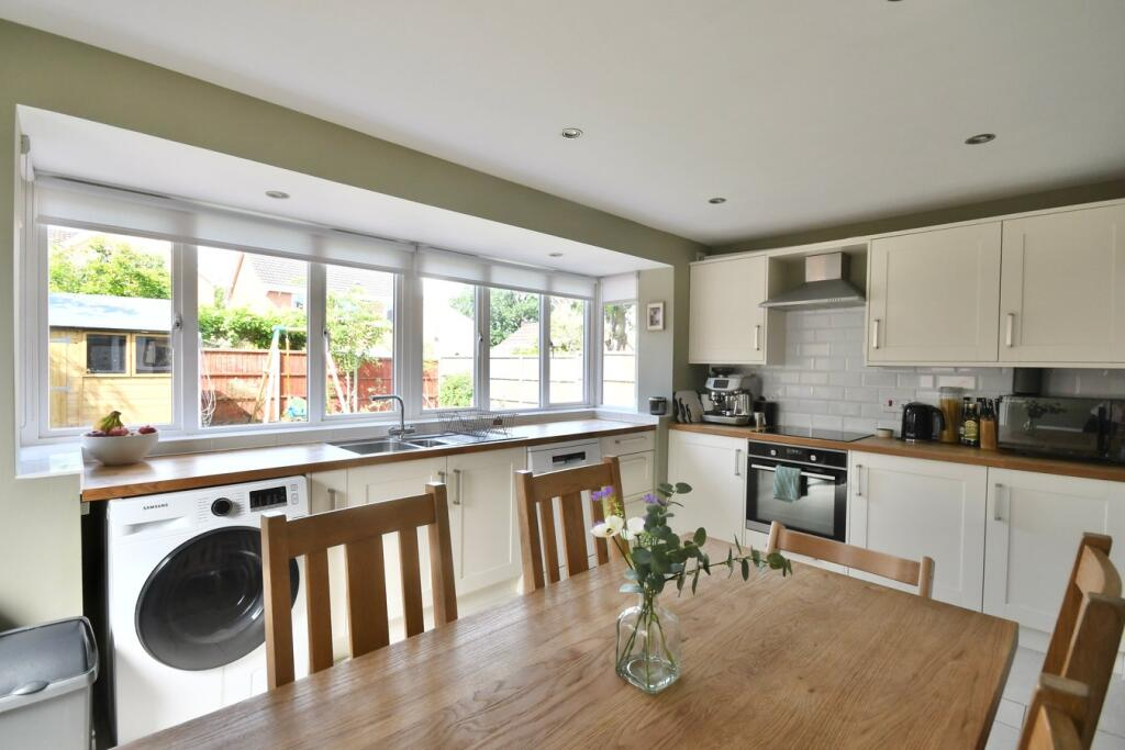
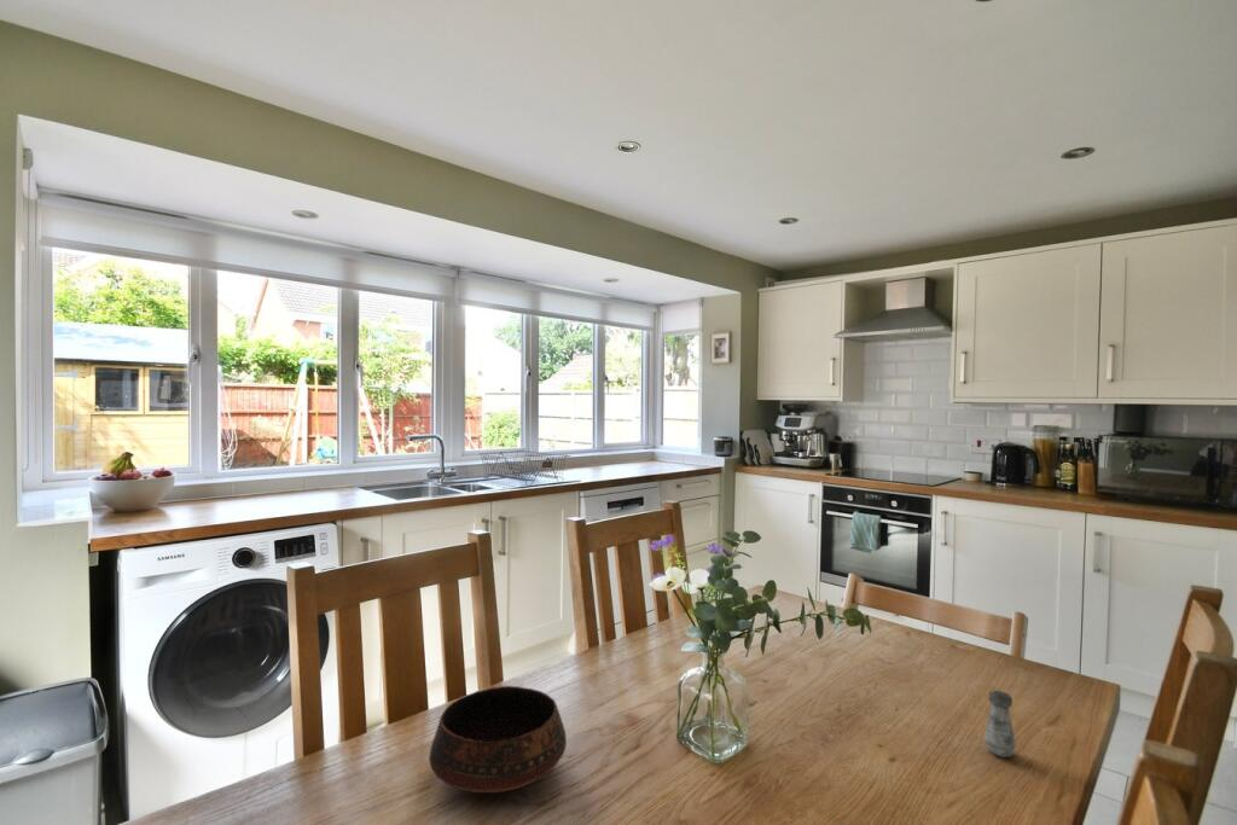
+ salt shaker (999, 722)
+ bowl (499, 740)
